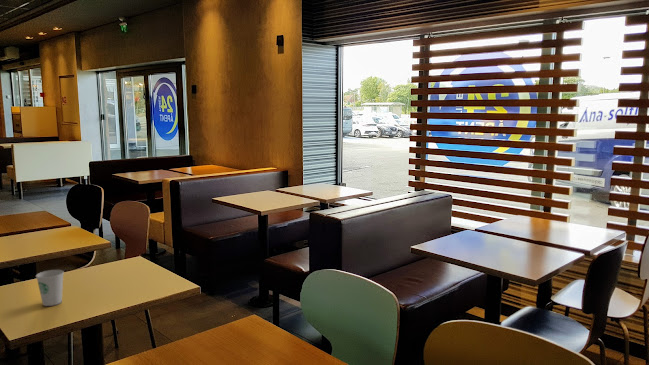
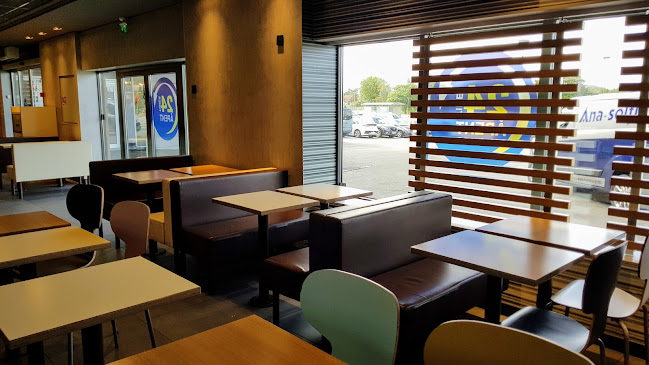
- paper cup (51, 288)
